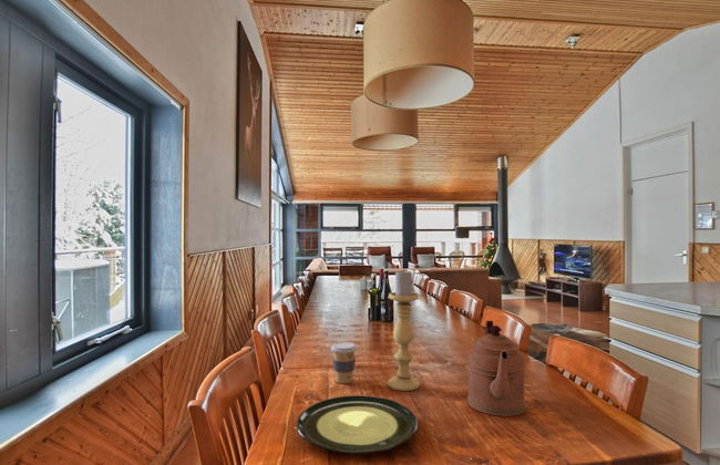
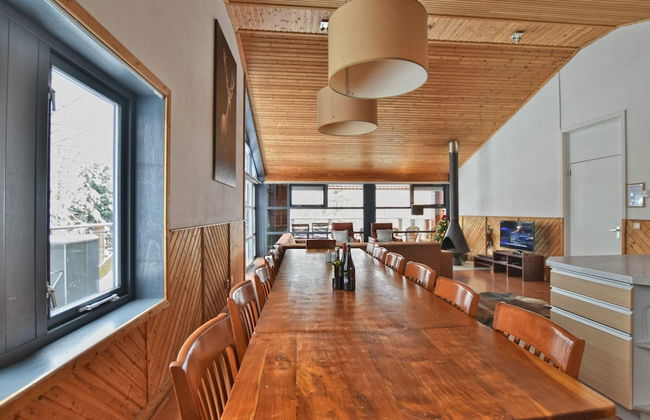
- candle holder (403, 327)
- plate (357, 423)
- coffee cup (343, 362)
- coffeepot (495, 363)
